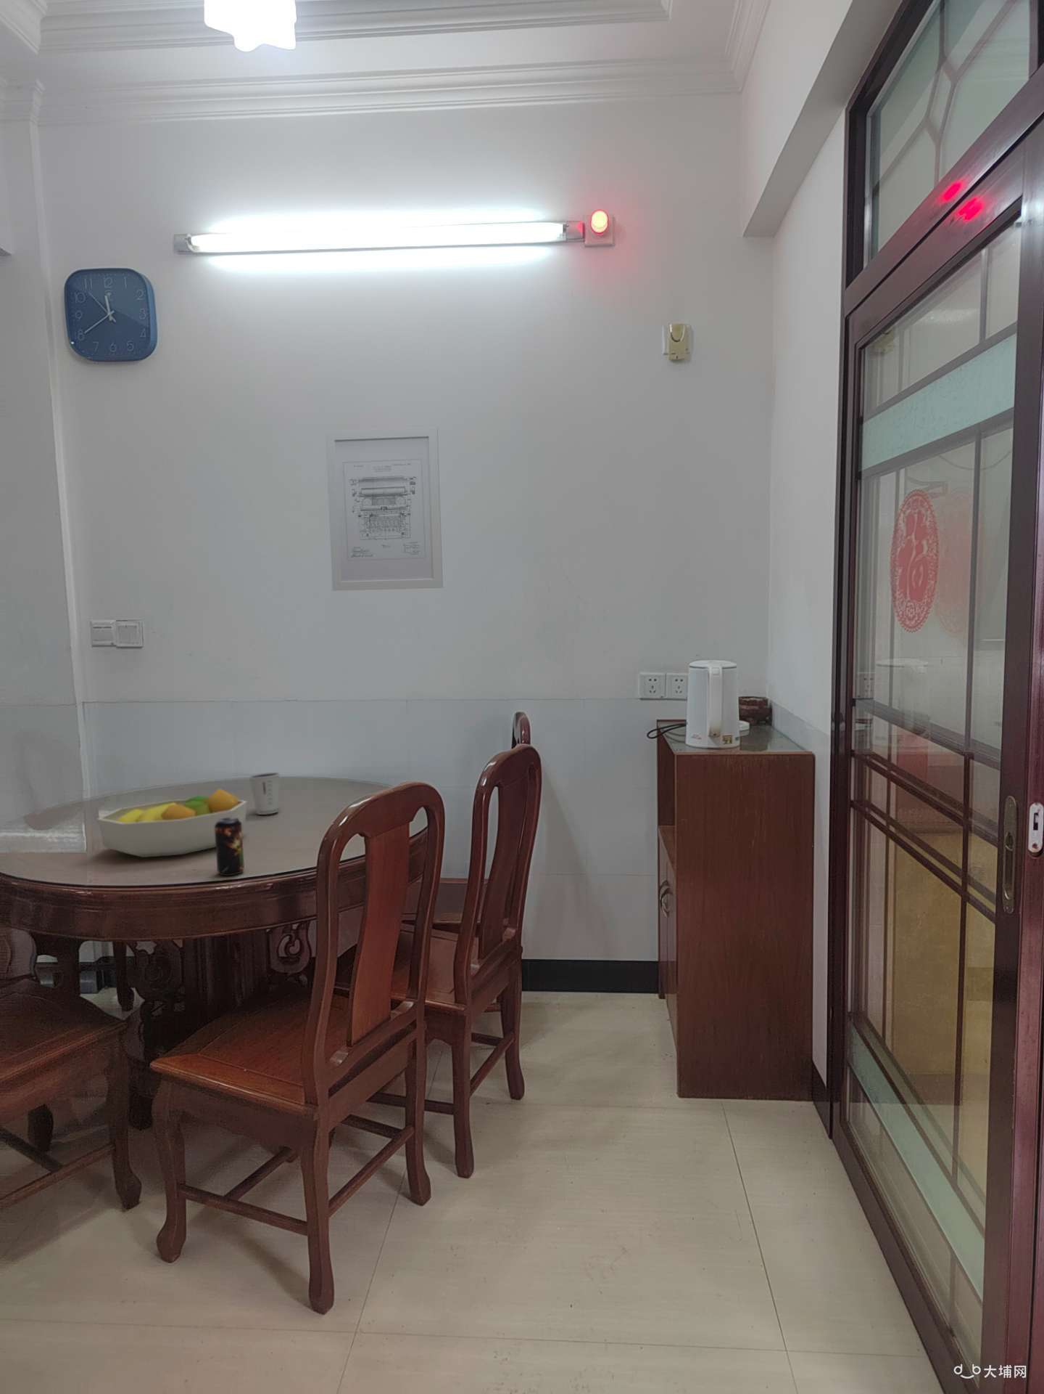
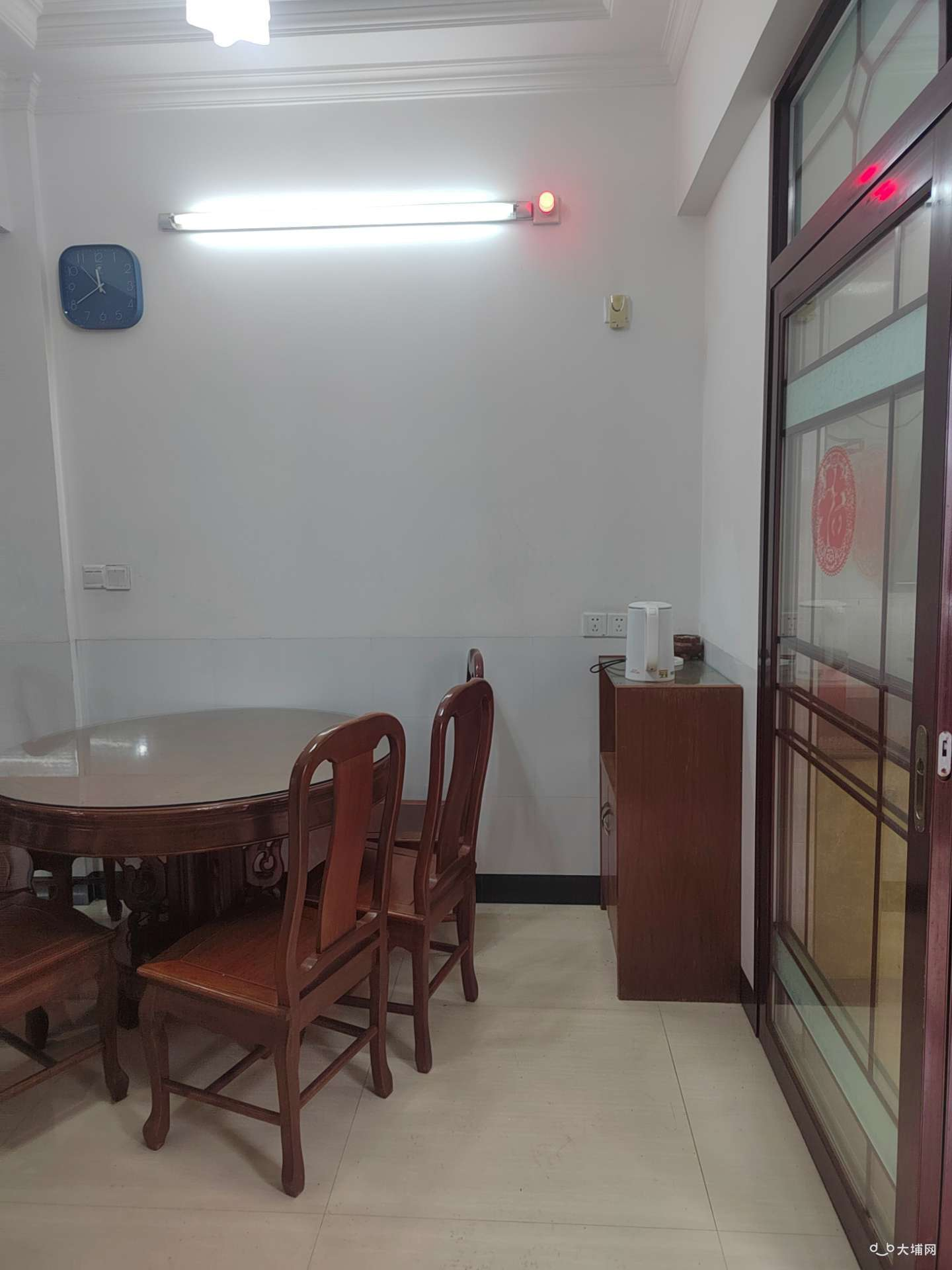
- dixie cup (265, 792)
- wall art (384, 509)
- beverage can (229, 846)
- fruit bowl (175, 819)
